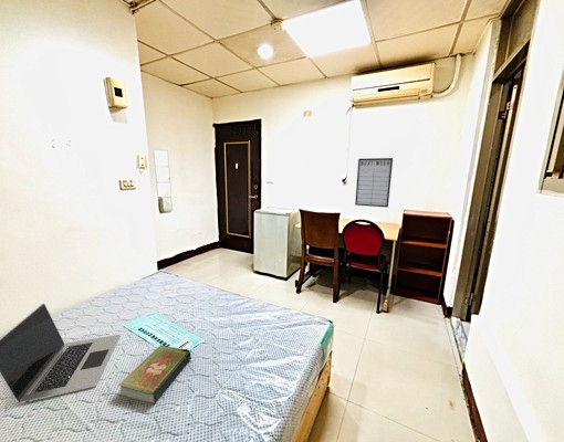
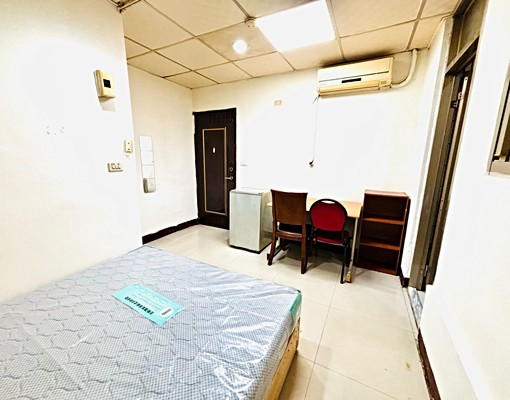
- laptop (66, 343)
- book (158, 370)
- writing board (373, 182)
